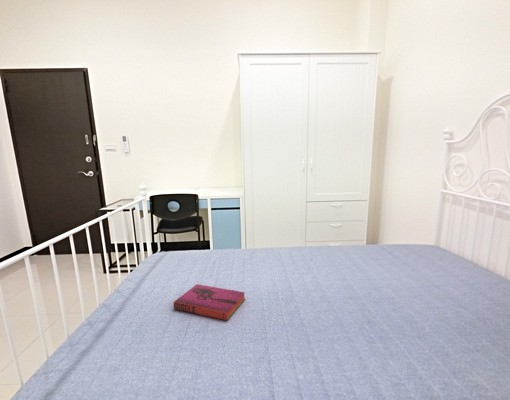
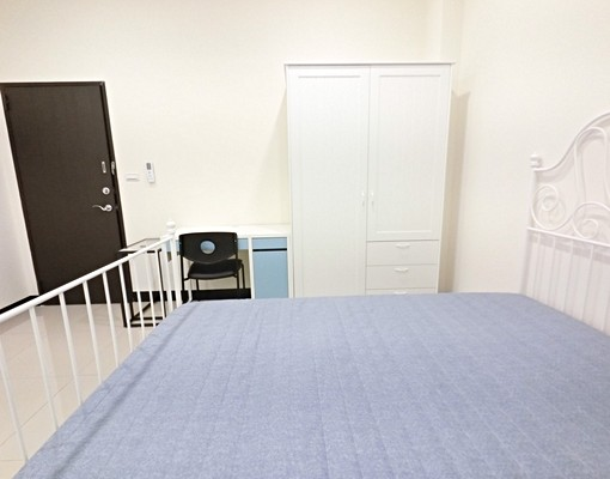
- hardback book (210, 300)
